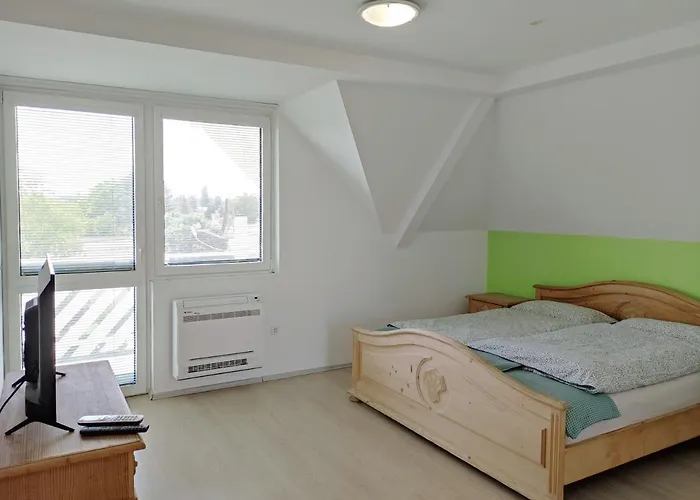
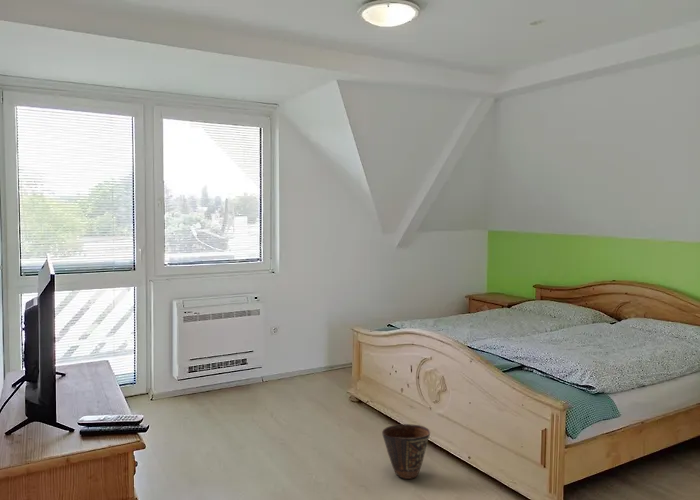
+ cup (405, 452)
